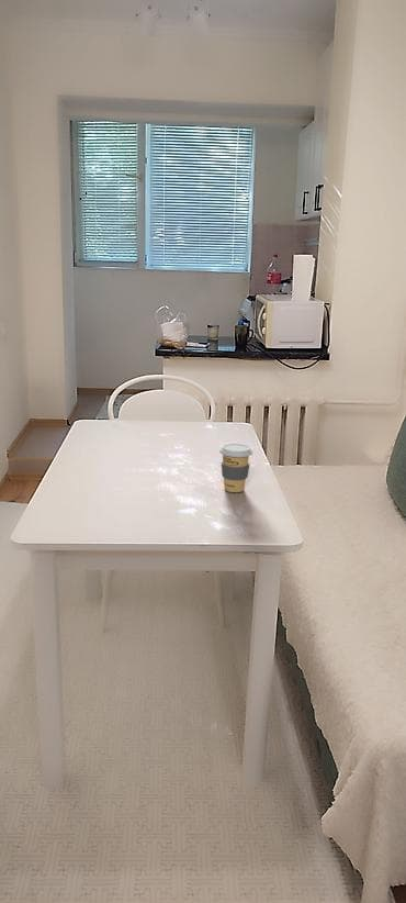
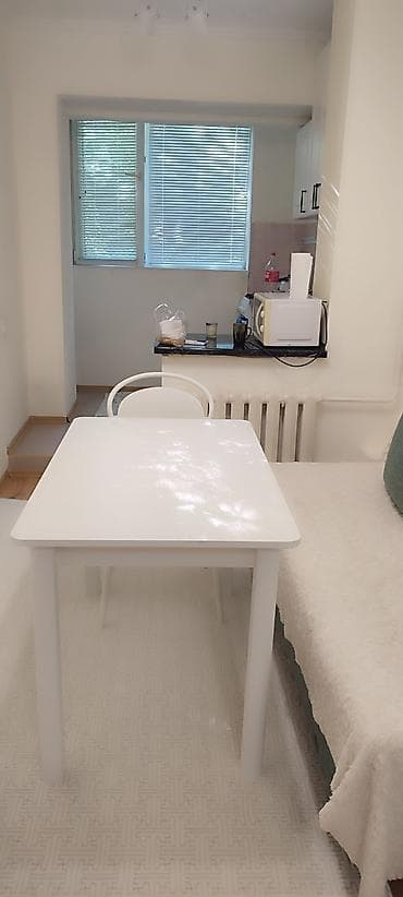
- coffee cup (235, 468)
